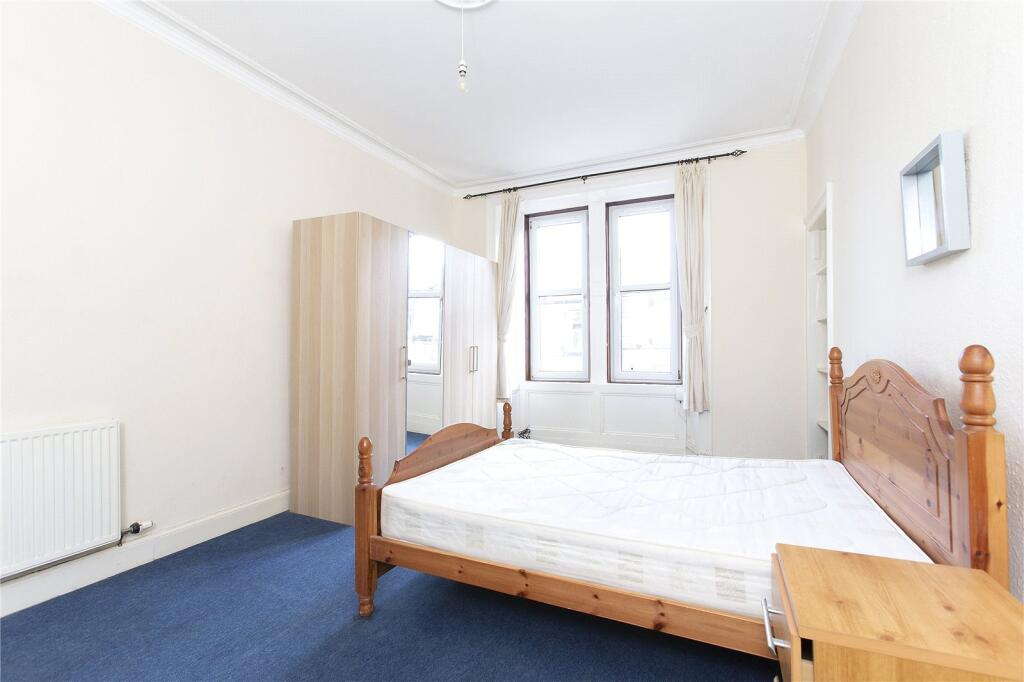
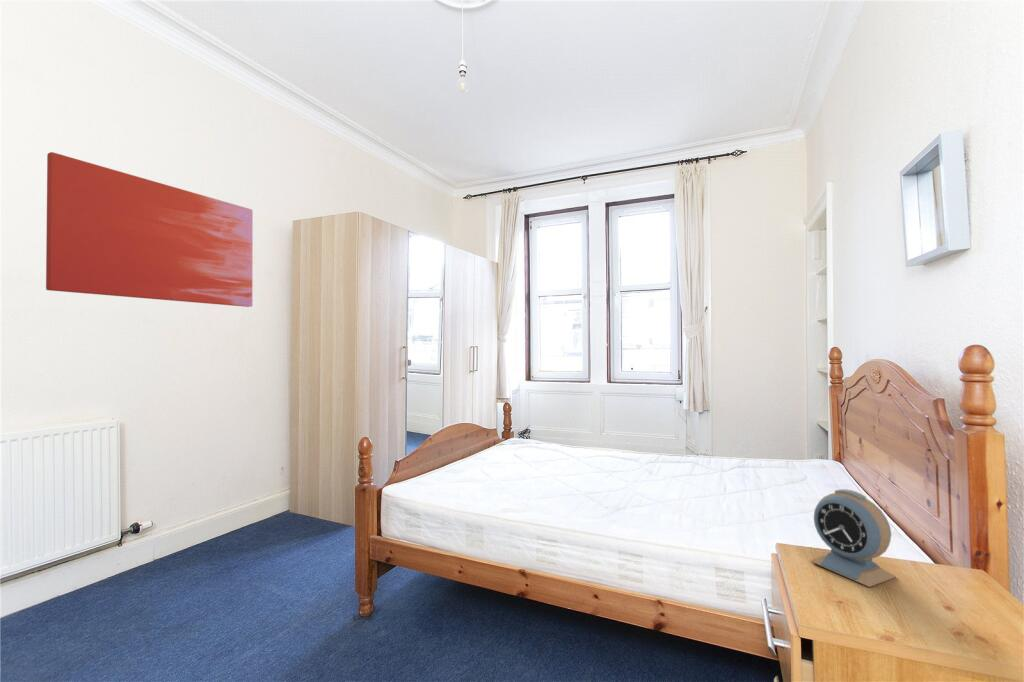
+ alarm clock (850, 529)
+ wall art (167, 243)
